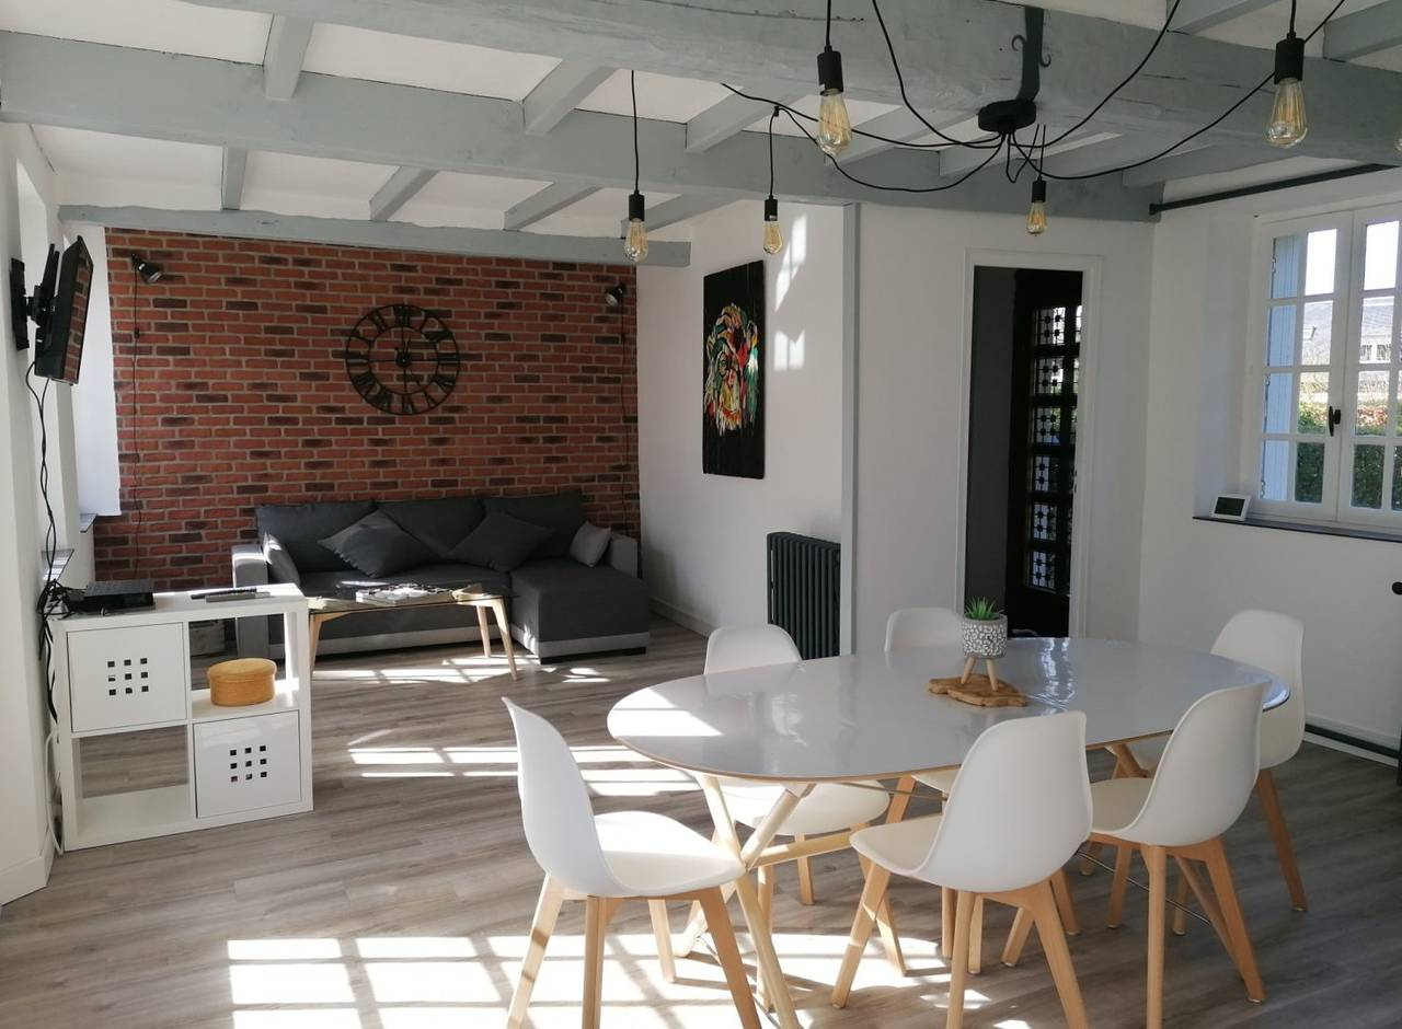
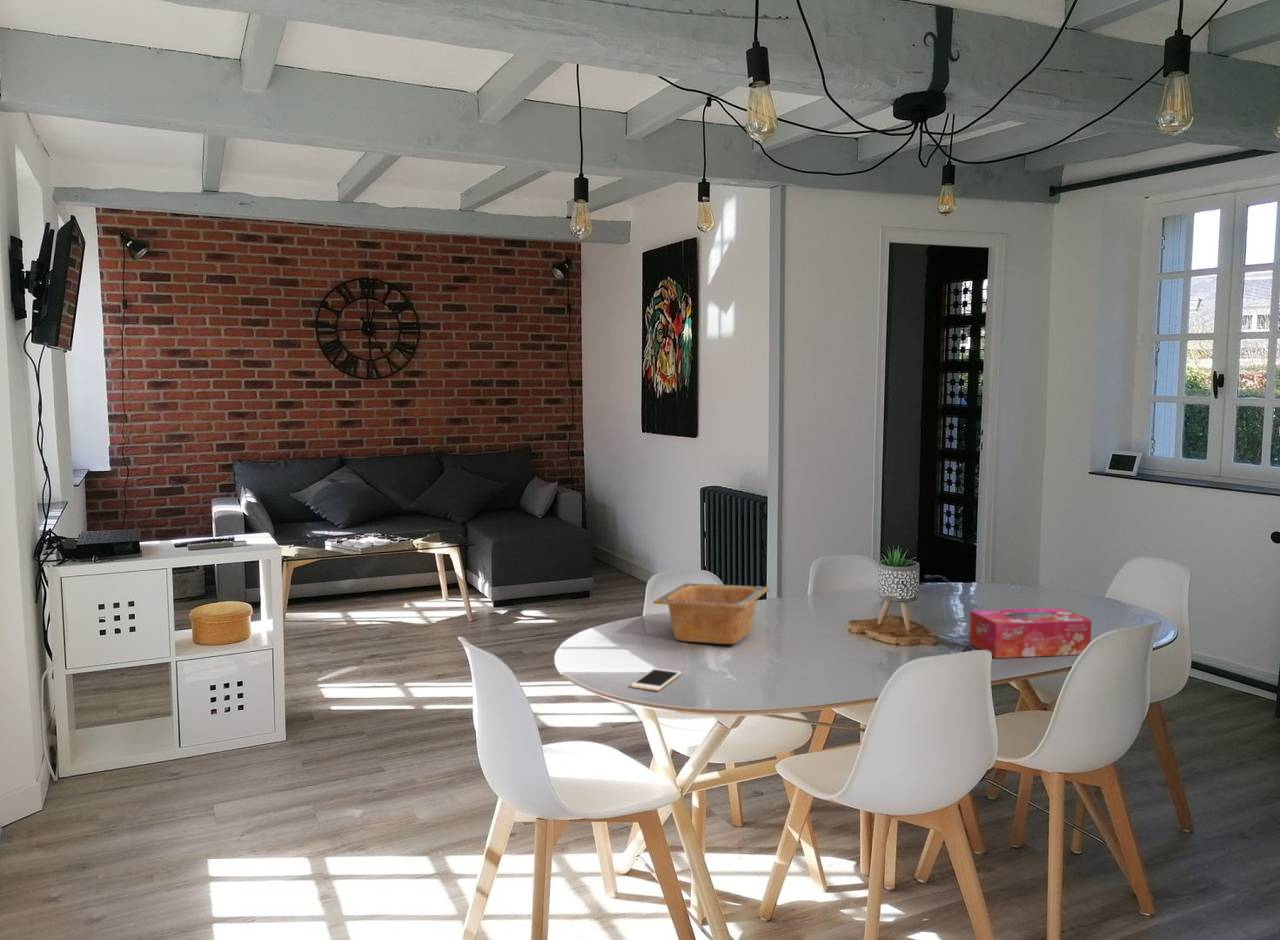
+ tissue box (1029, 632)
+ serving bowl (712, 614)
+ cell phone (656, 679)
